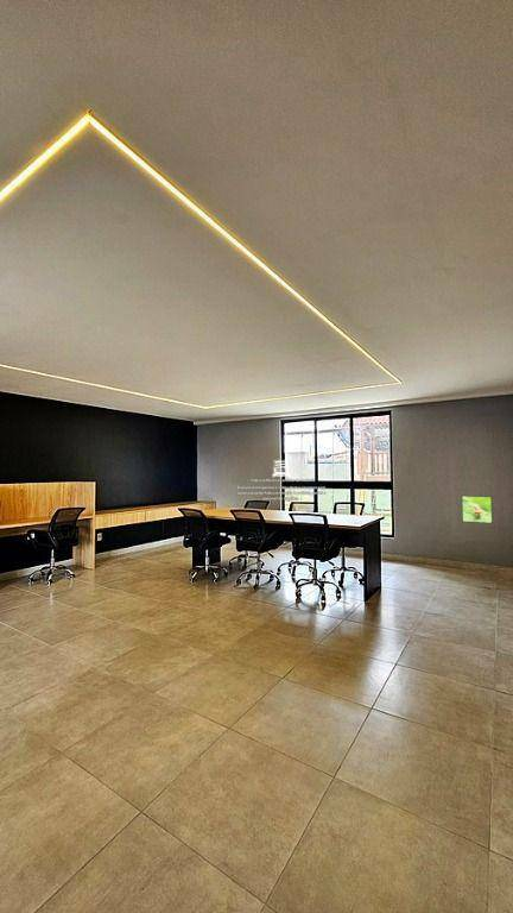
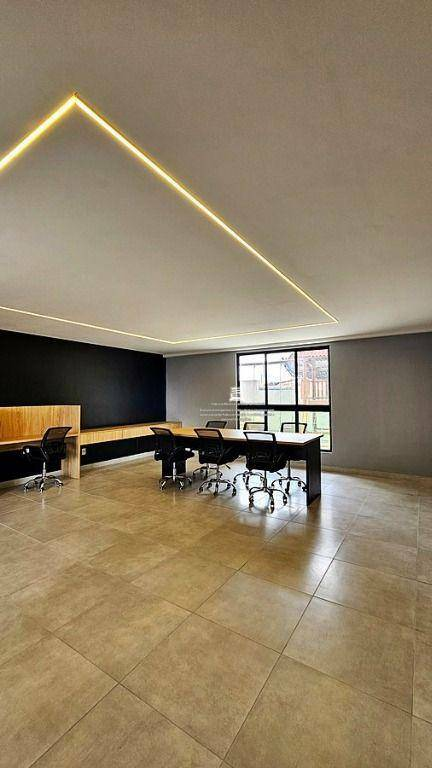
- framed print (476, 509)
